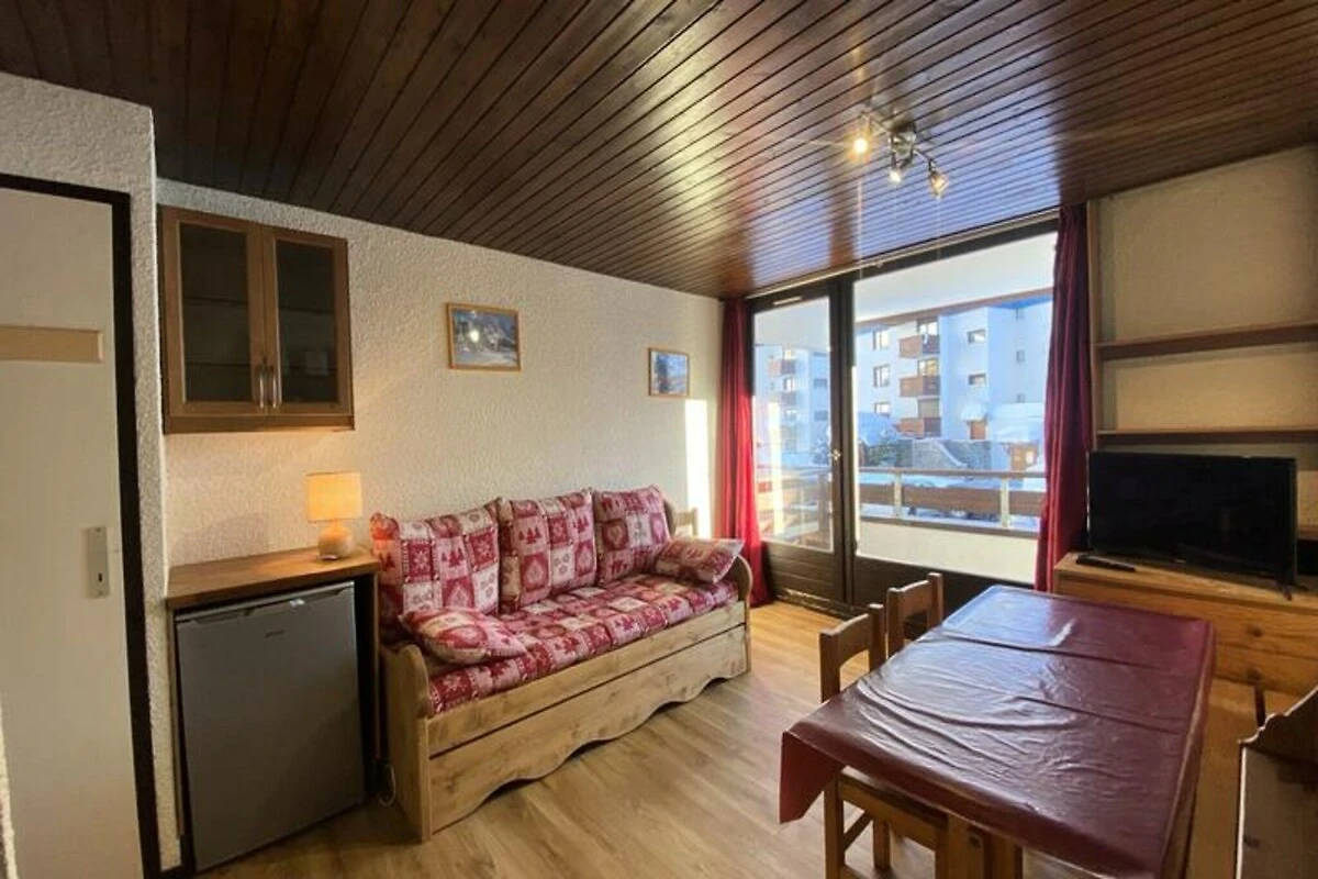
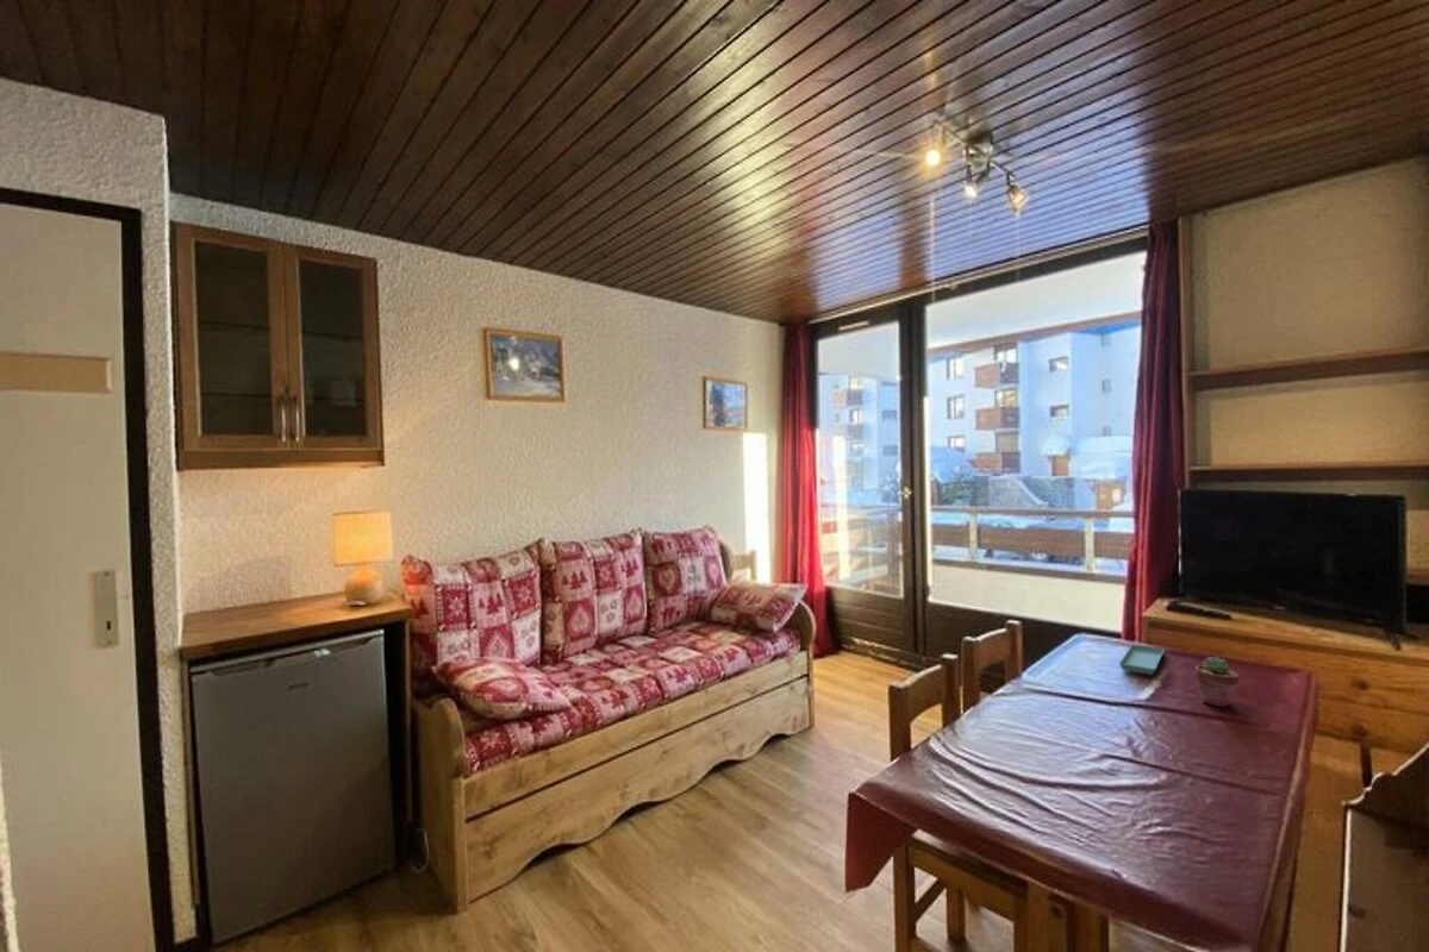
+ saucer (1142, 658)
+ potted succulent (1216, 679)
